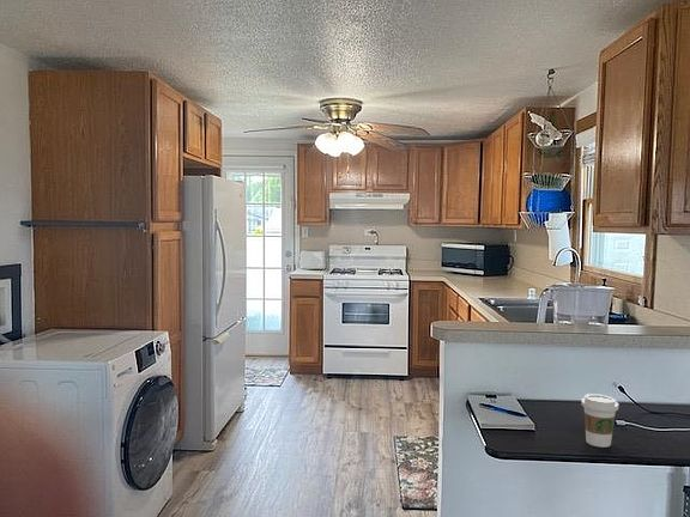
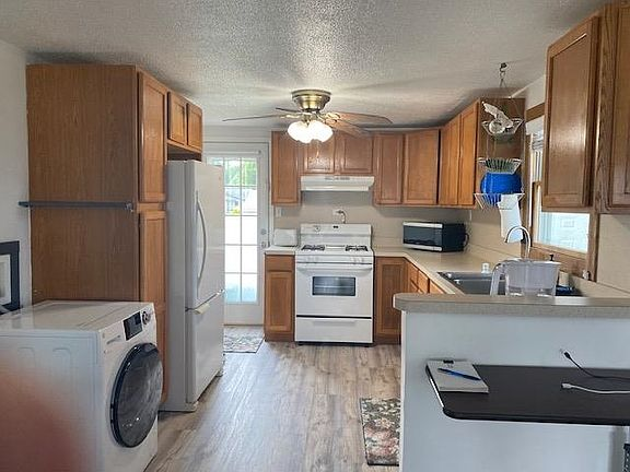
- coffee cup (599, 420)
